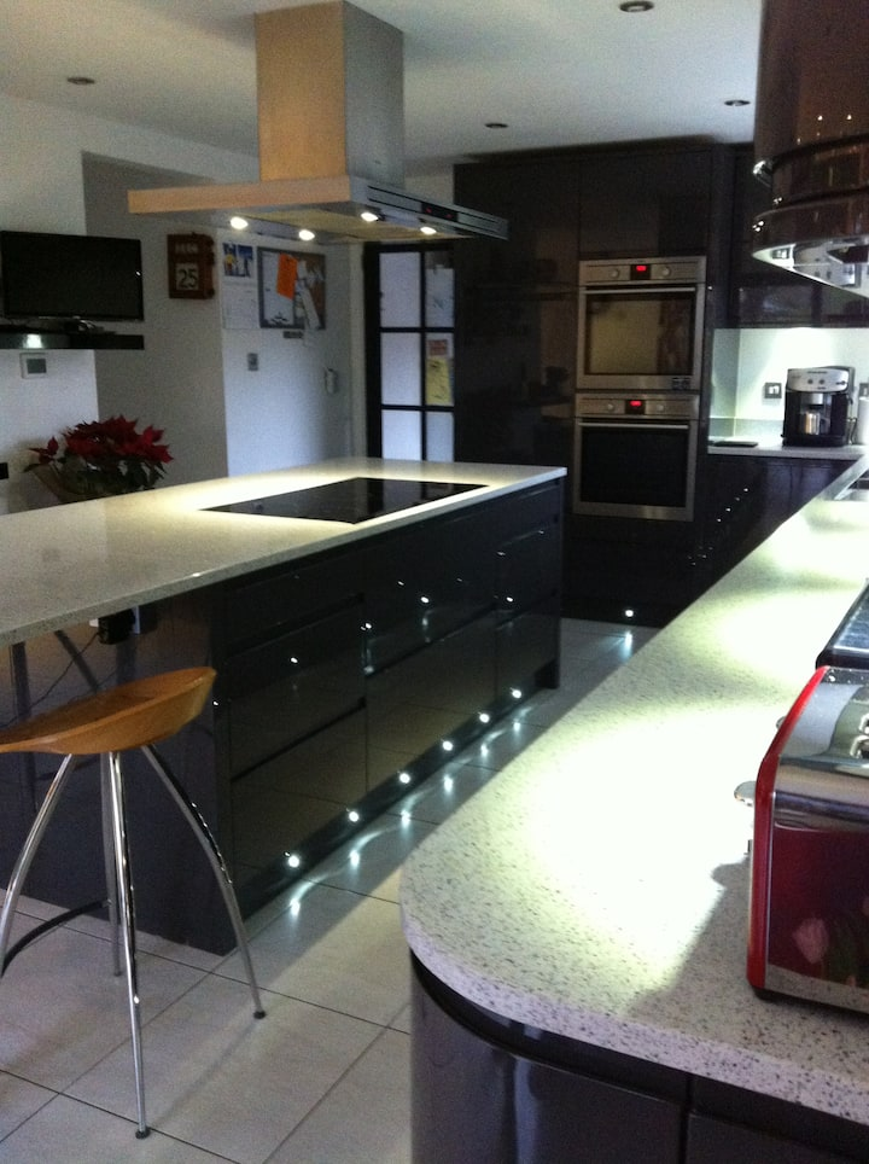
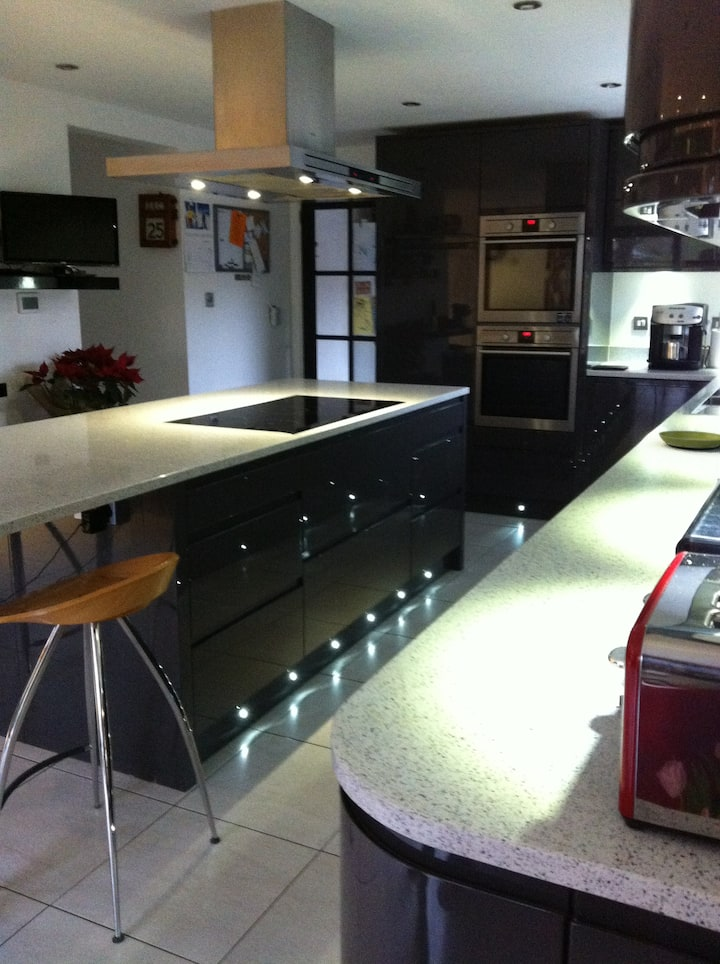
+ saucer (691, 439)
